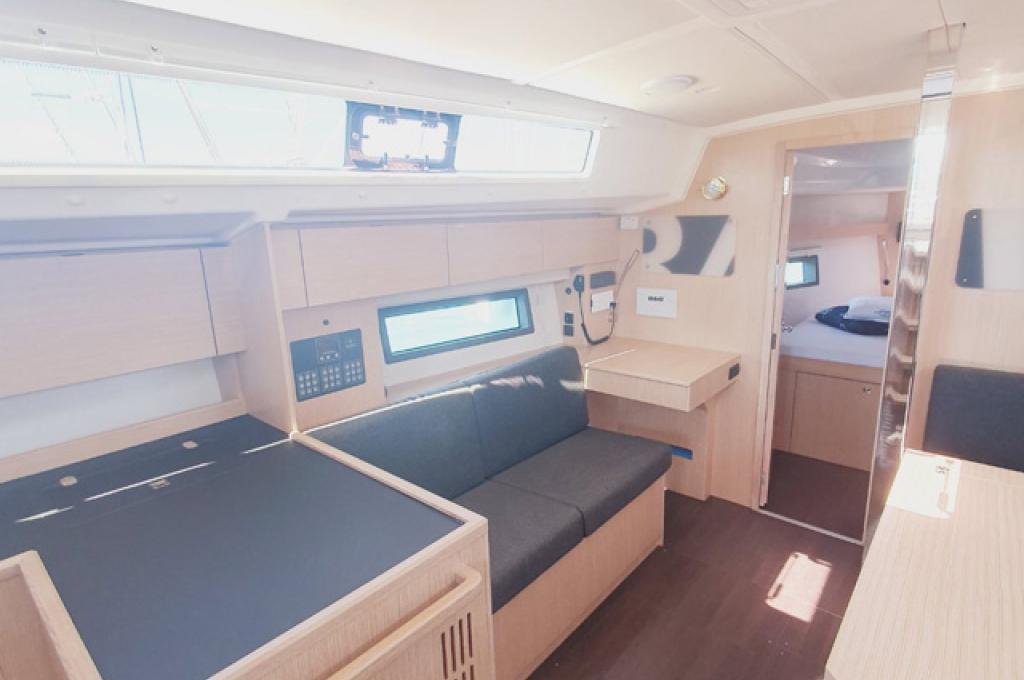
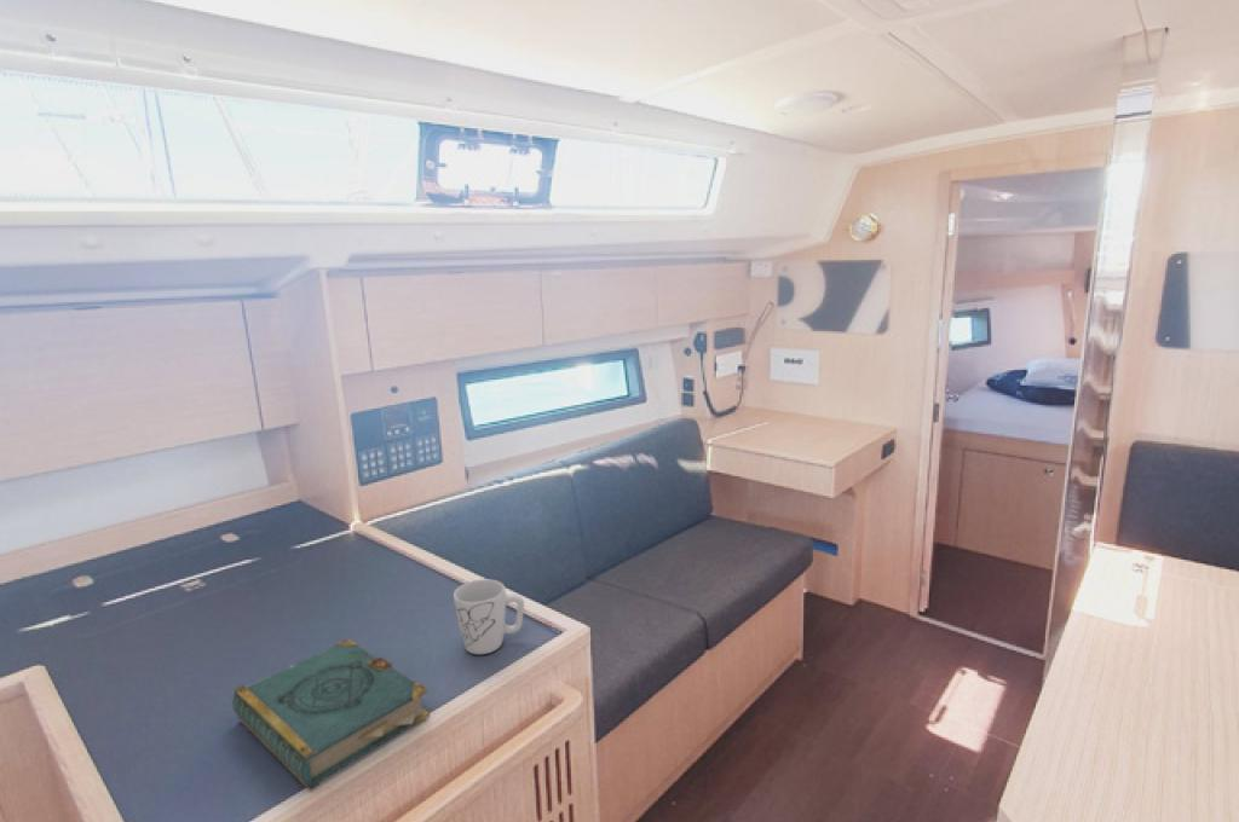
+ book (332, 705)
+ mug (490, 615)
